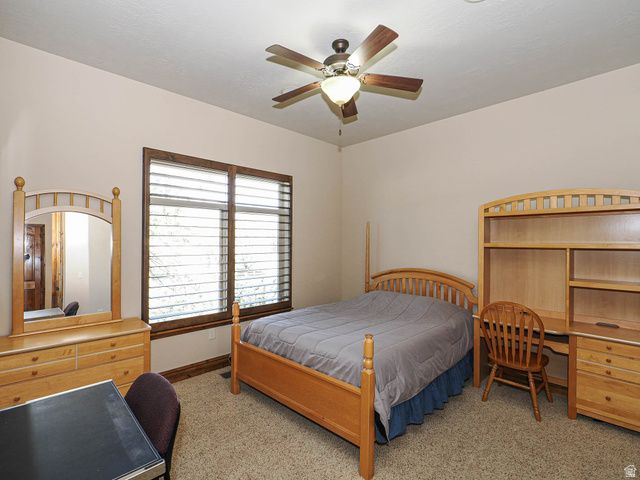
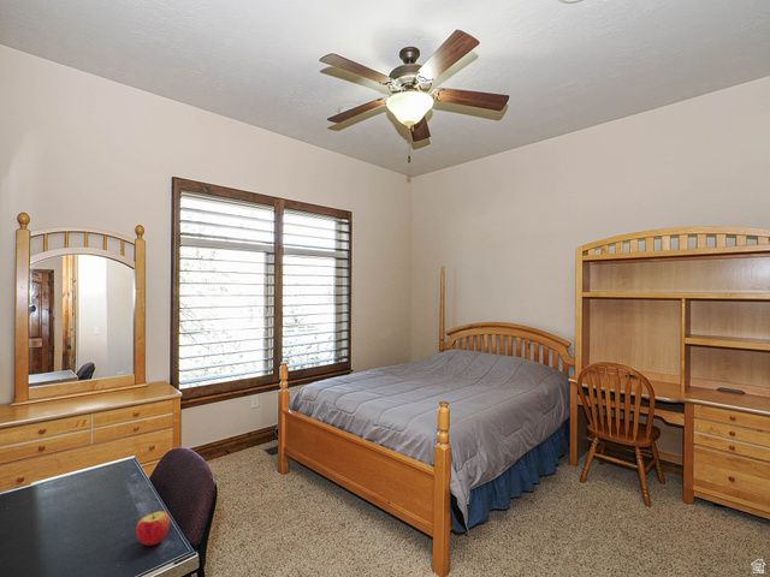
+ apple (153, 524)
